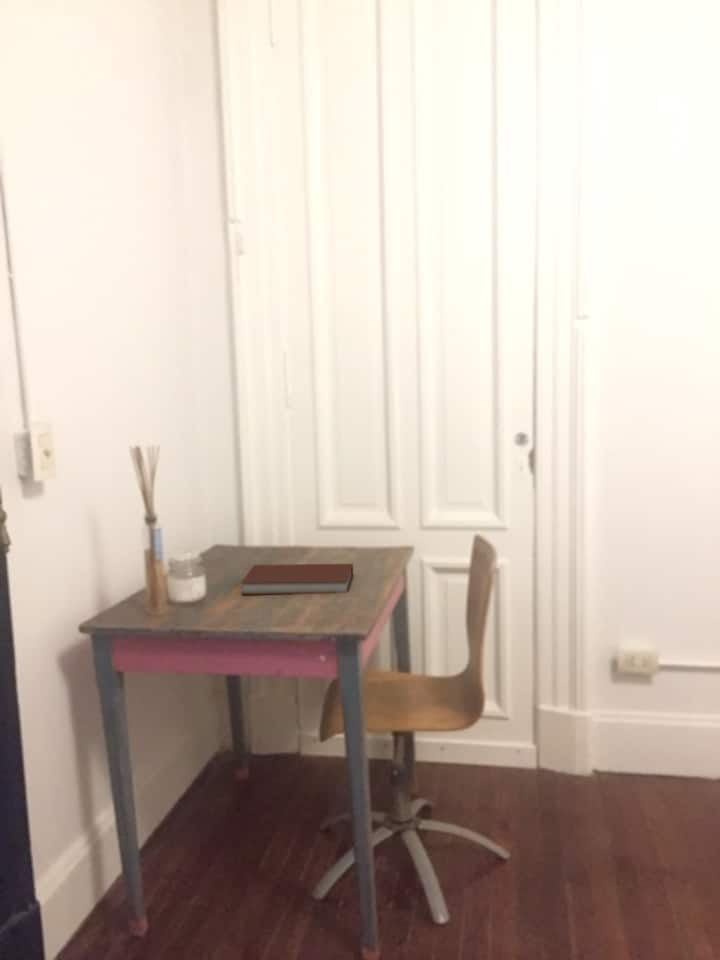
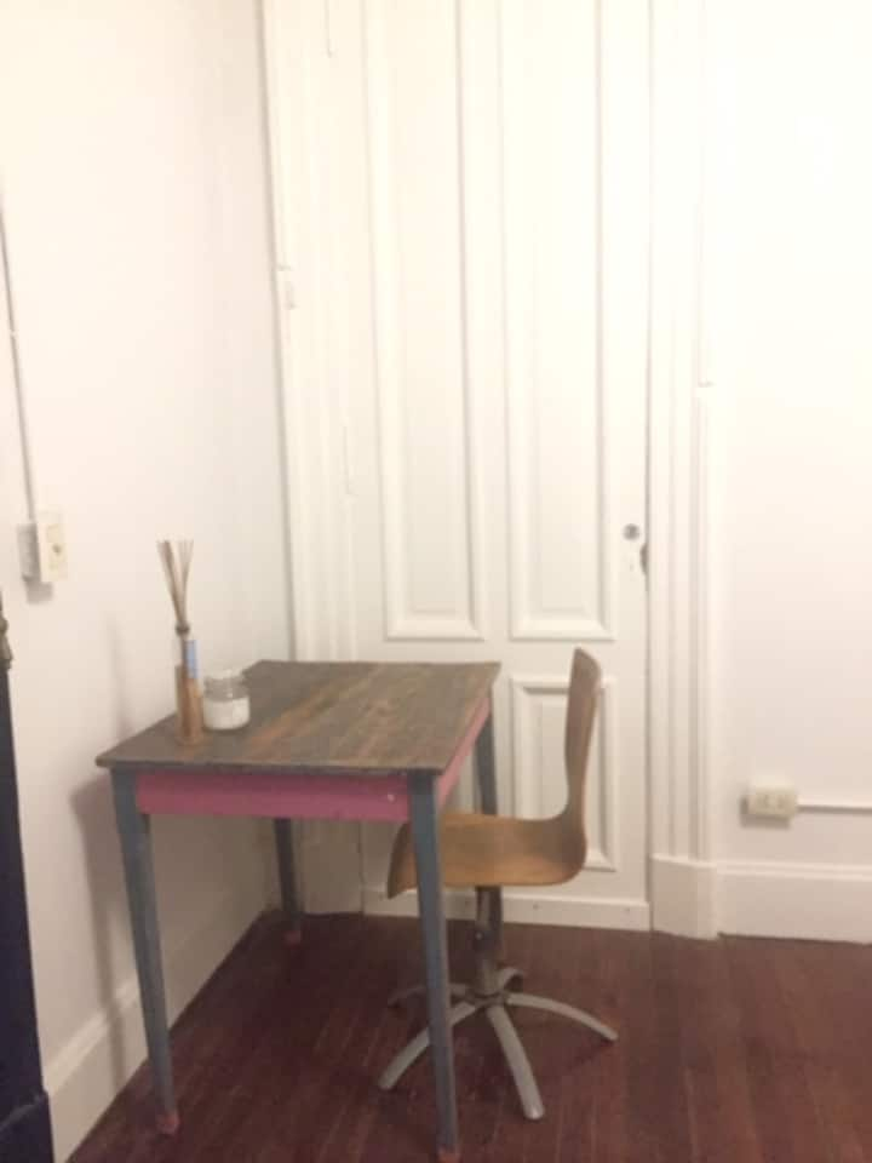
- book (299, 578)
